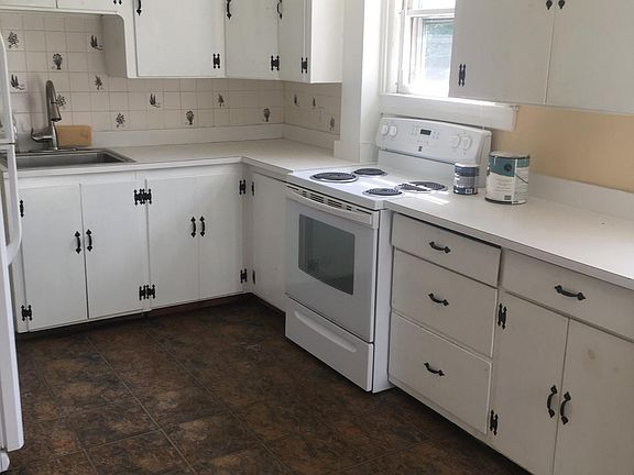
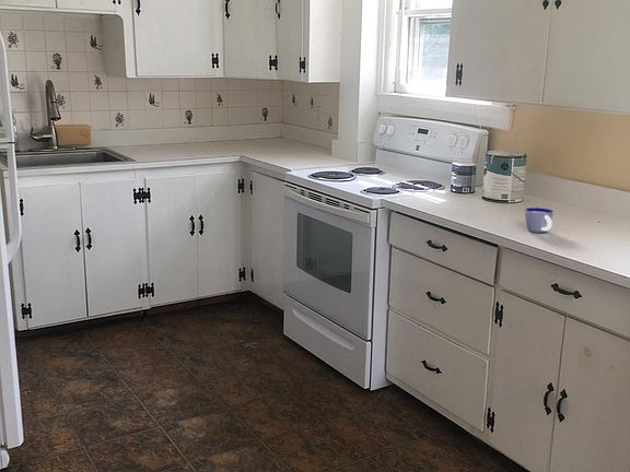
+ cup (540, 221)
